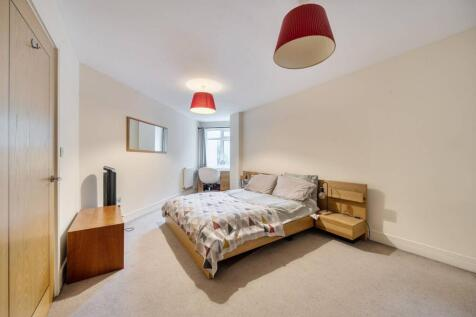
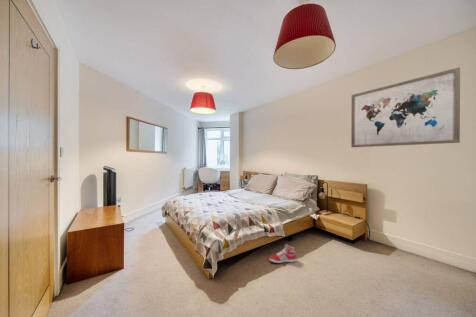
+ sneaker (282, 253)
+ wall art (395, 114)
